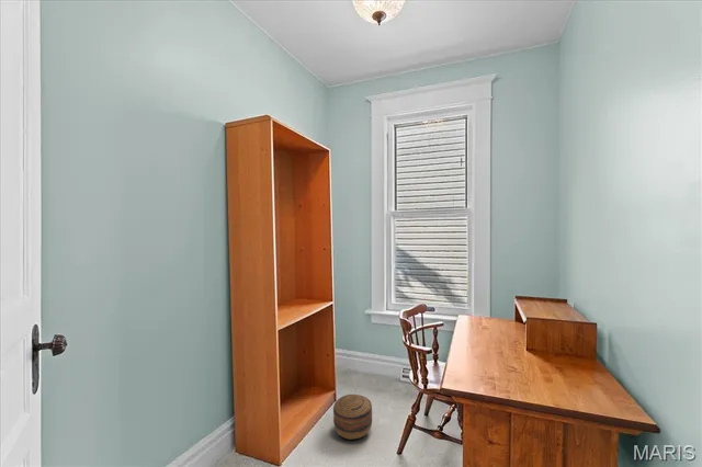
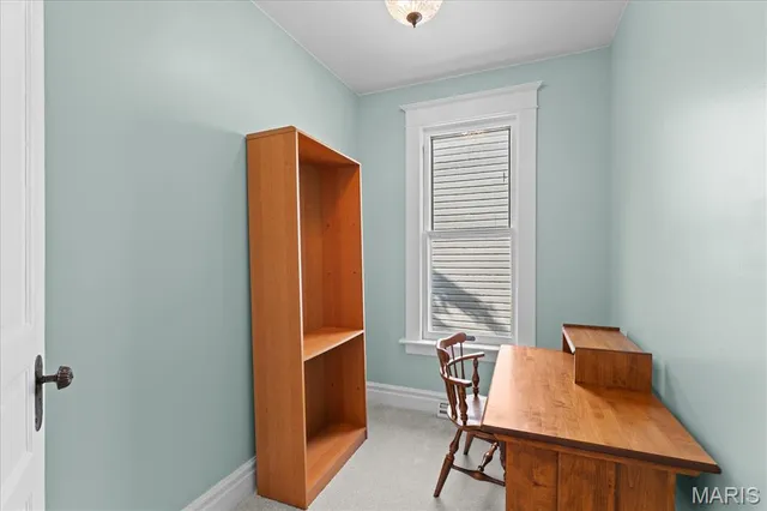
- basket (352, 414)
